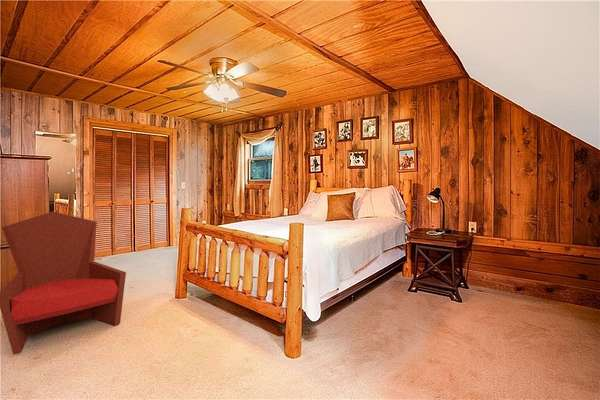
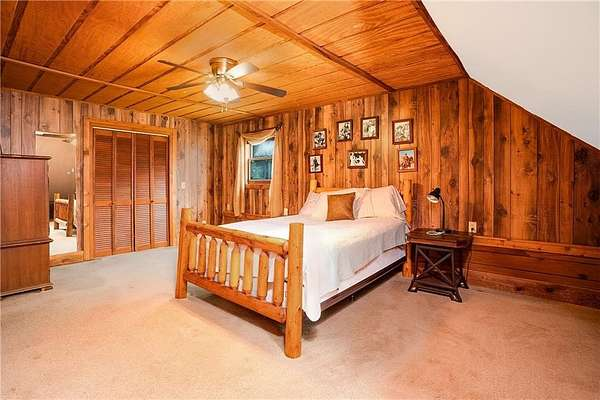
- armchair (61, 269)
